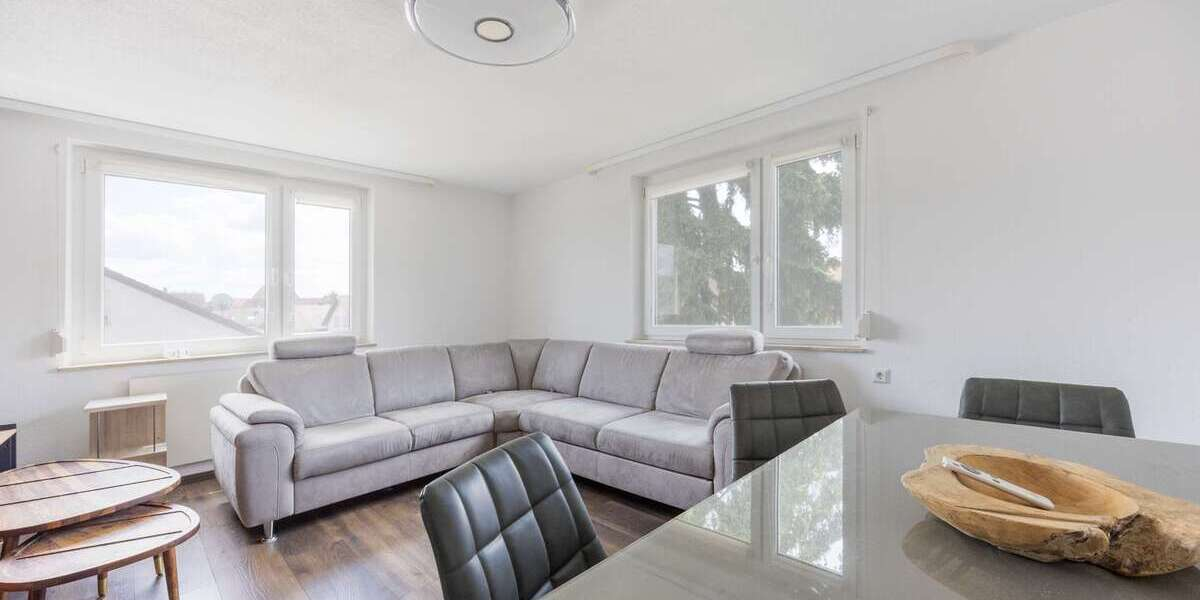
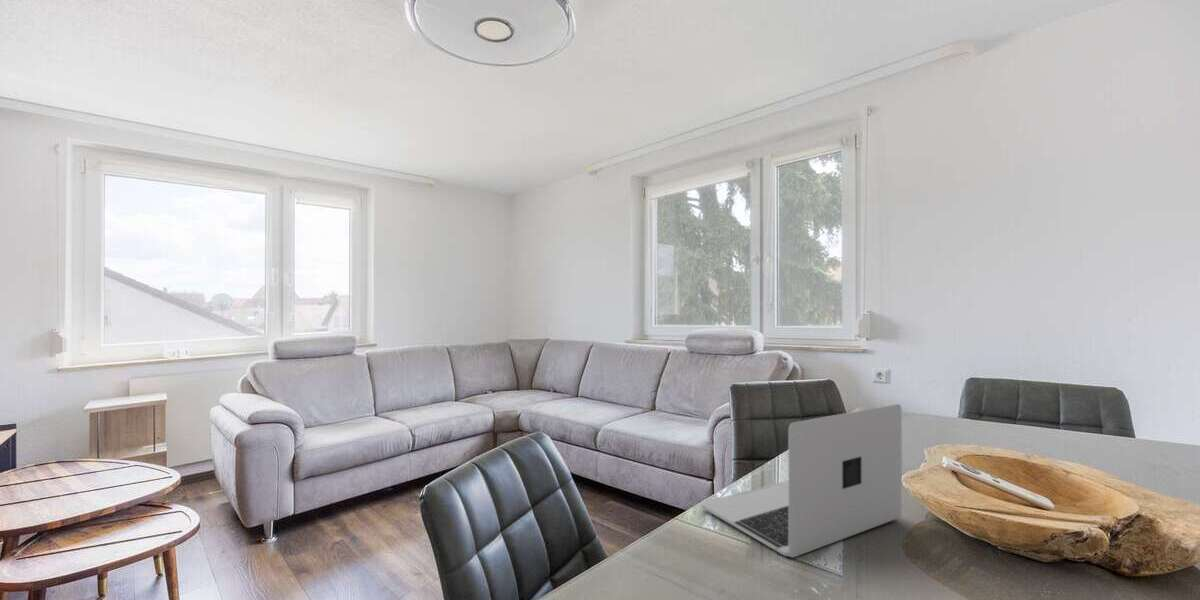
+ laptop (798, 457)
